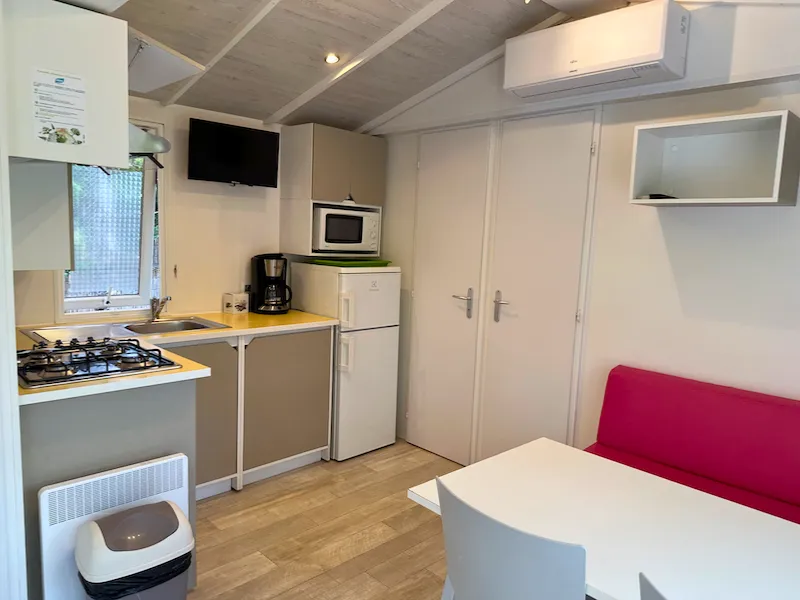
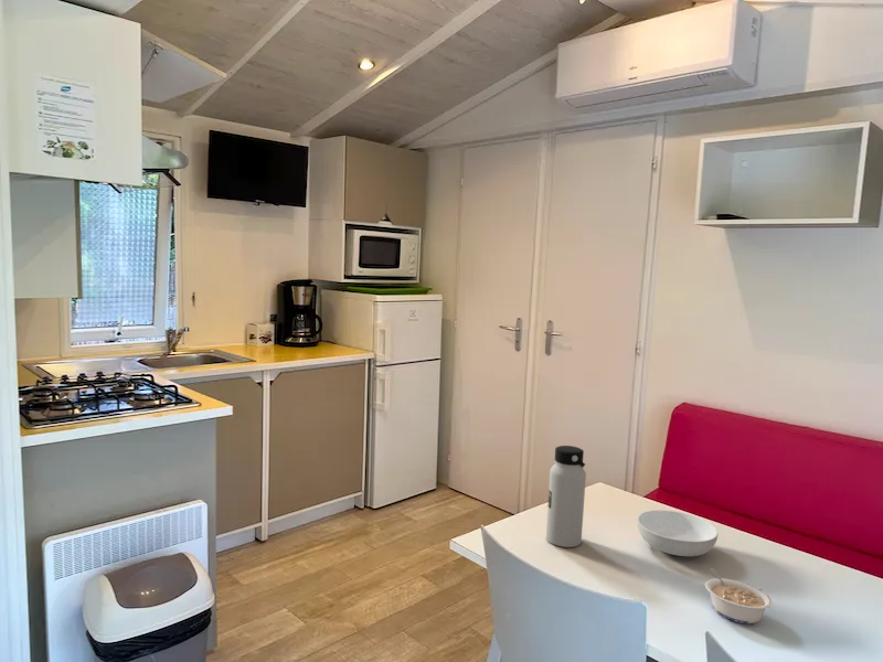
+ water bottle (566, 494)
+ legume (734, 599)
+ serving bowl (675, 536)
